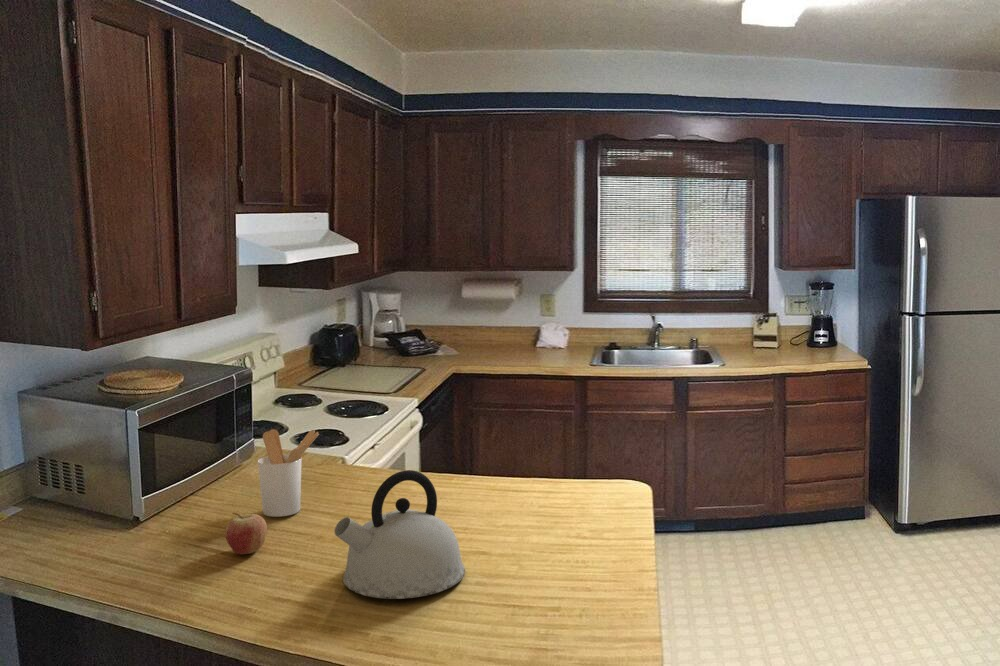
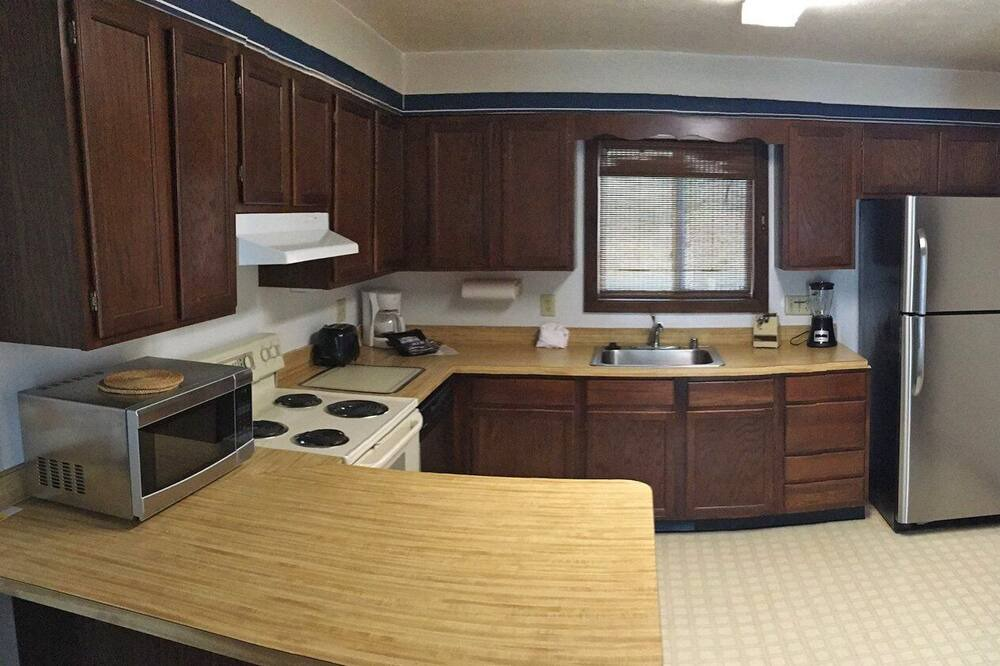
- fruit (246, 532)
- utensil holder (290, 470)
- kettle (398, 524)
